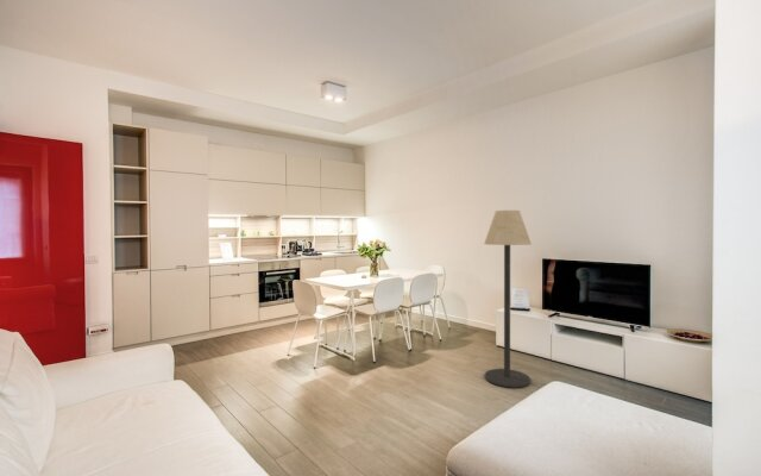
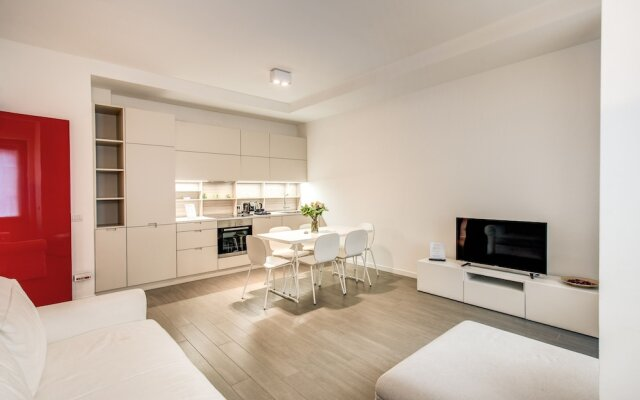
- floor lamp (507, 294)
